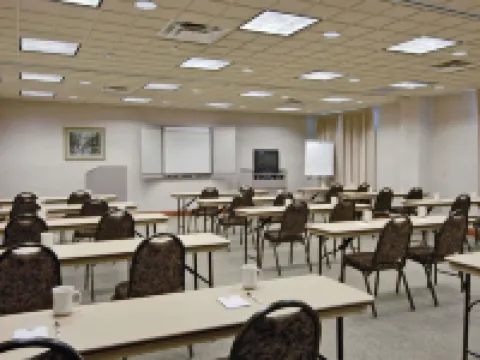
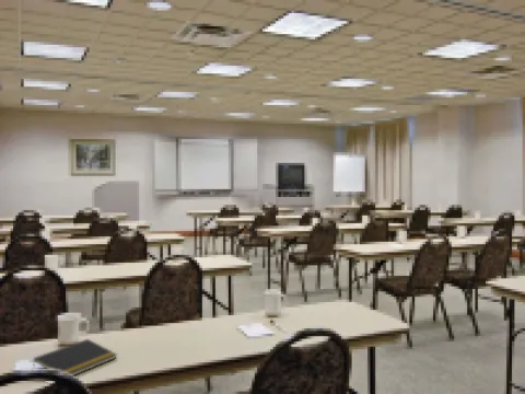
+ notepad (77, 357)
